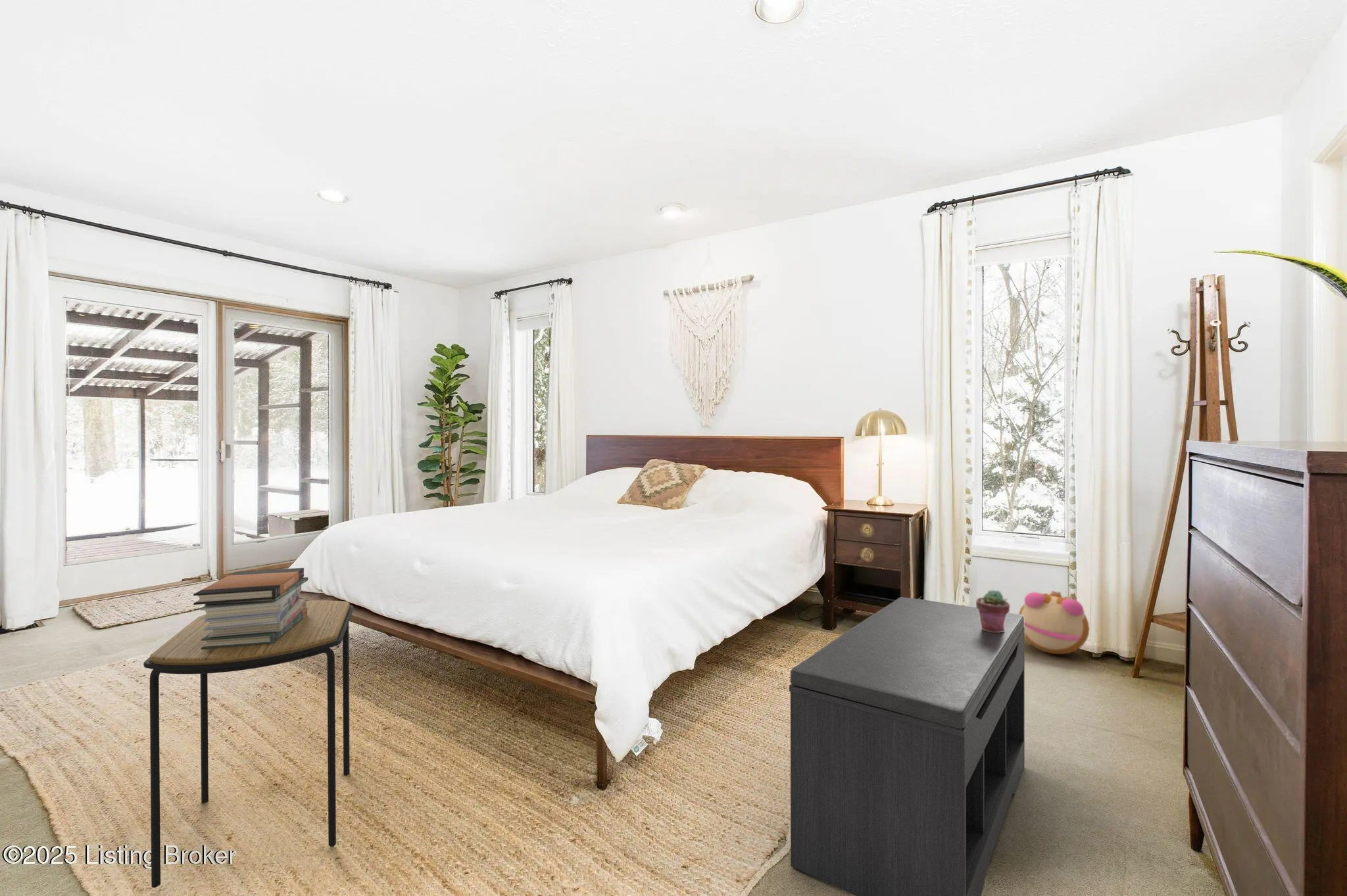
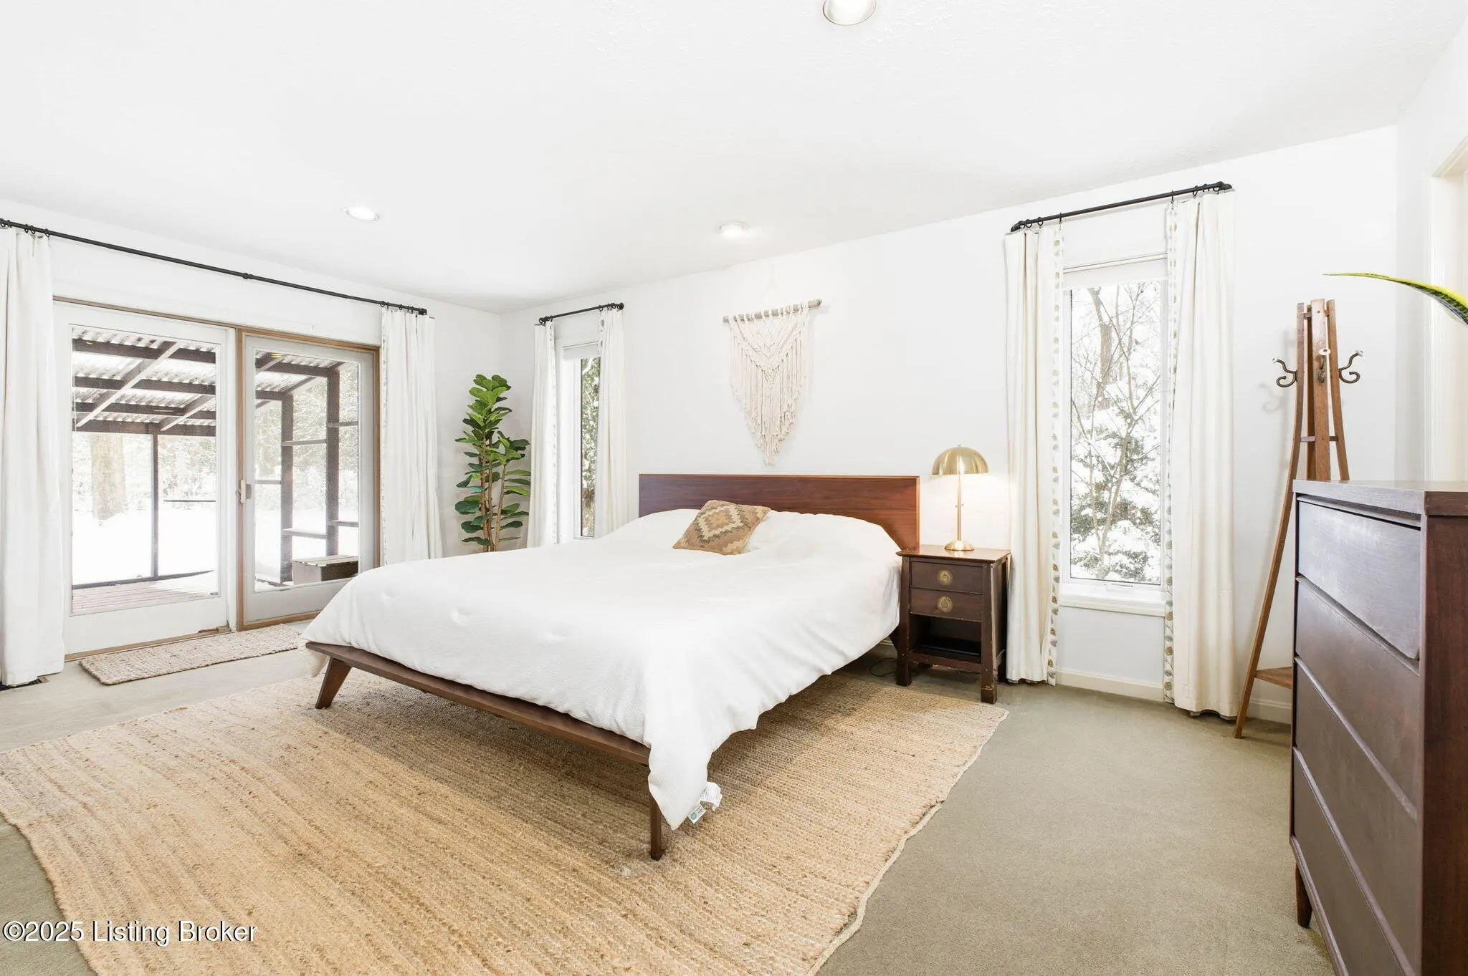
- side table (255, 668)
- plush toy (1052, 622)
- potted succulent (992, 609)
- book stack (256, 605)
- bench (923, 723)
